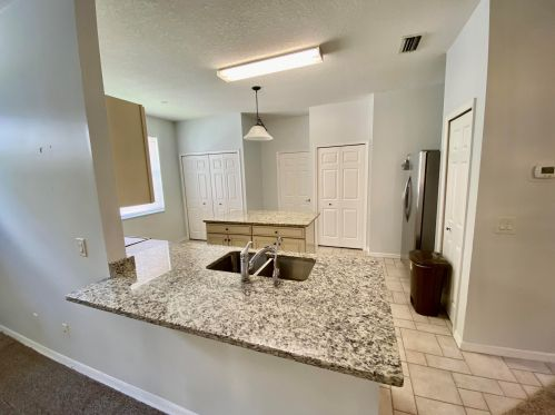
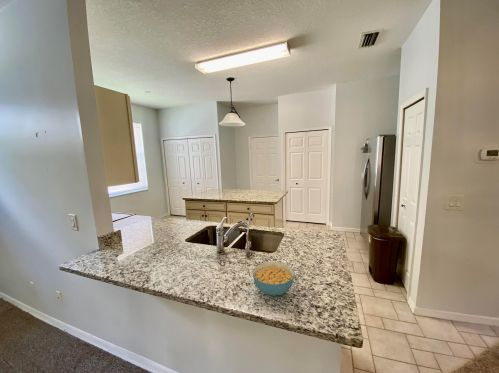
+ cereal bowl (273, 281)
